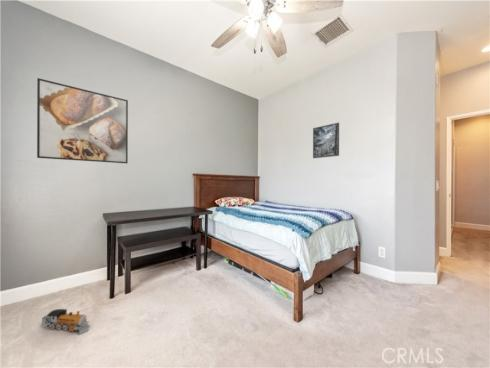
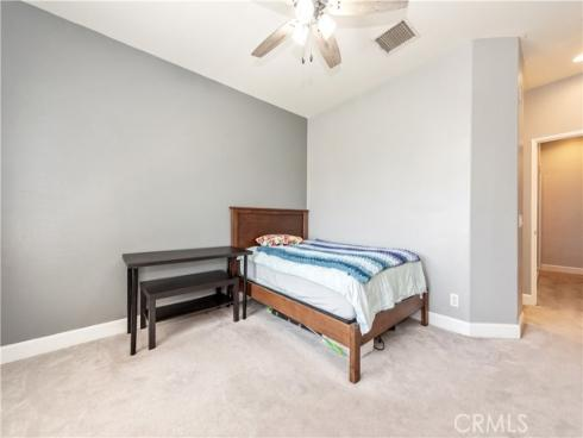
- toy train (67, 319)
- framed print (325, 141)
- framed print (87, 125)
